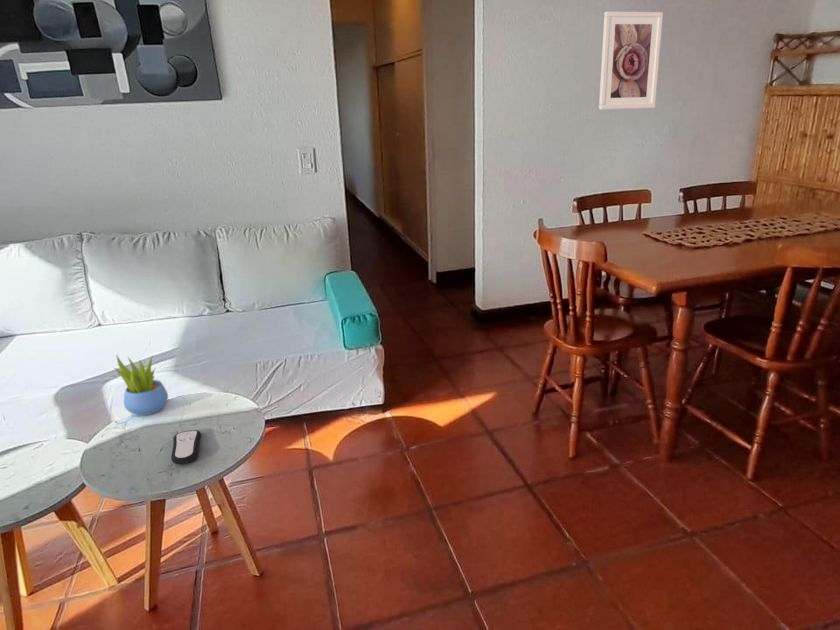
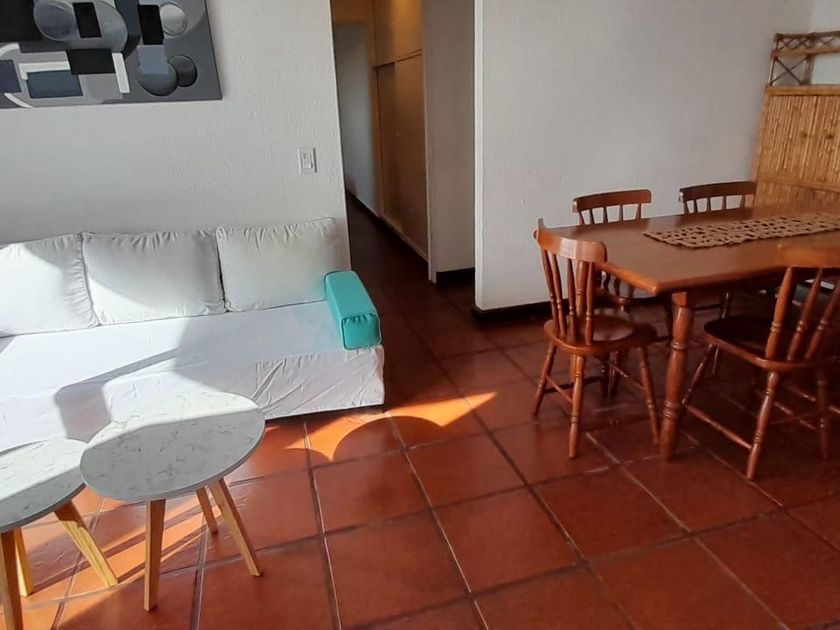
- succulent plant (141, 382)
- remote control (185, 446)
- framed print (630, 61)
